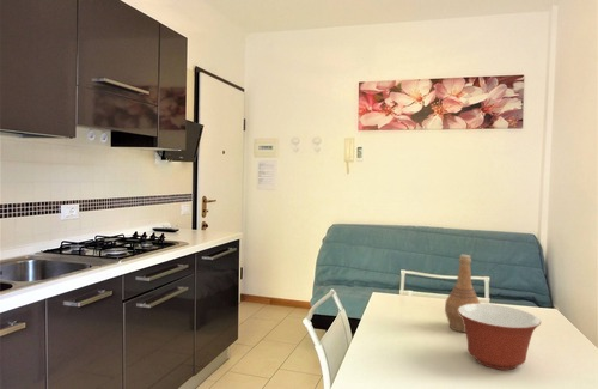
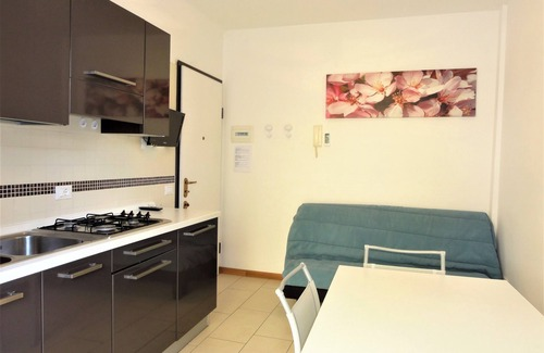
- vase (463, 291)
- mixing bowl (496, 338)
